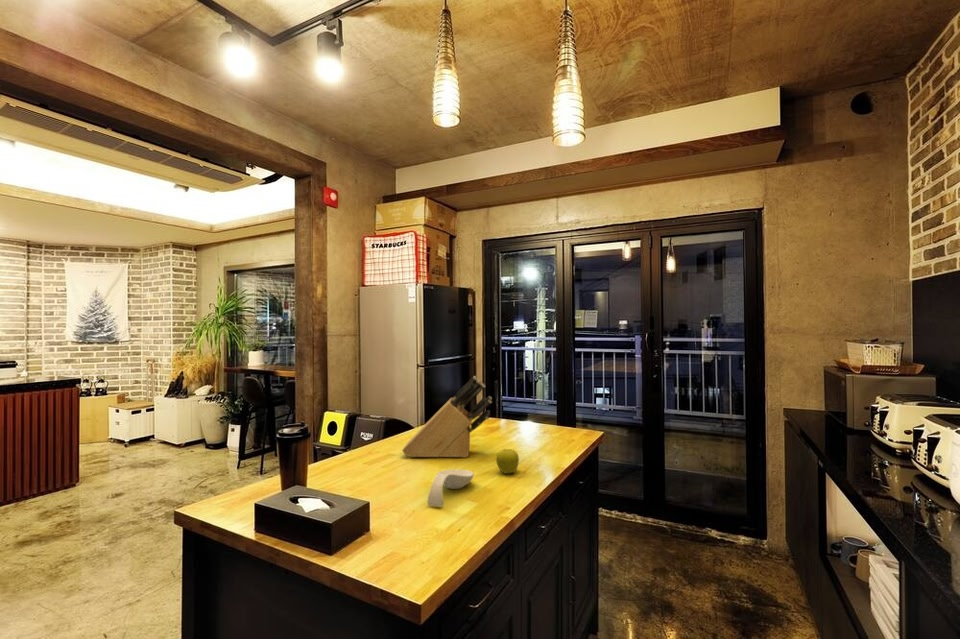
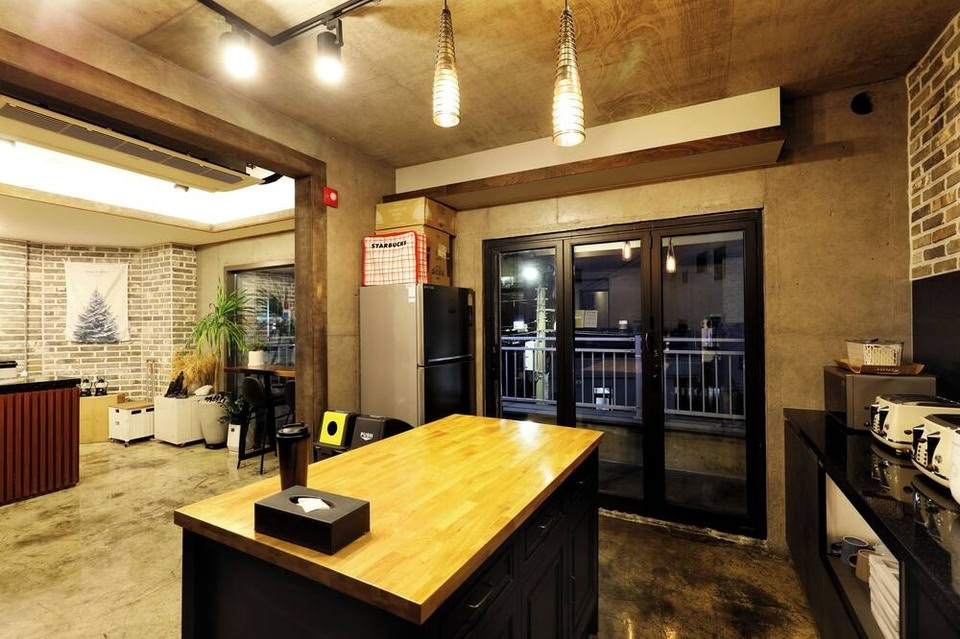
- spoon rest (449, 480)
- fruit (507, 460)
- knife block (448, 415)
